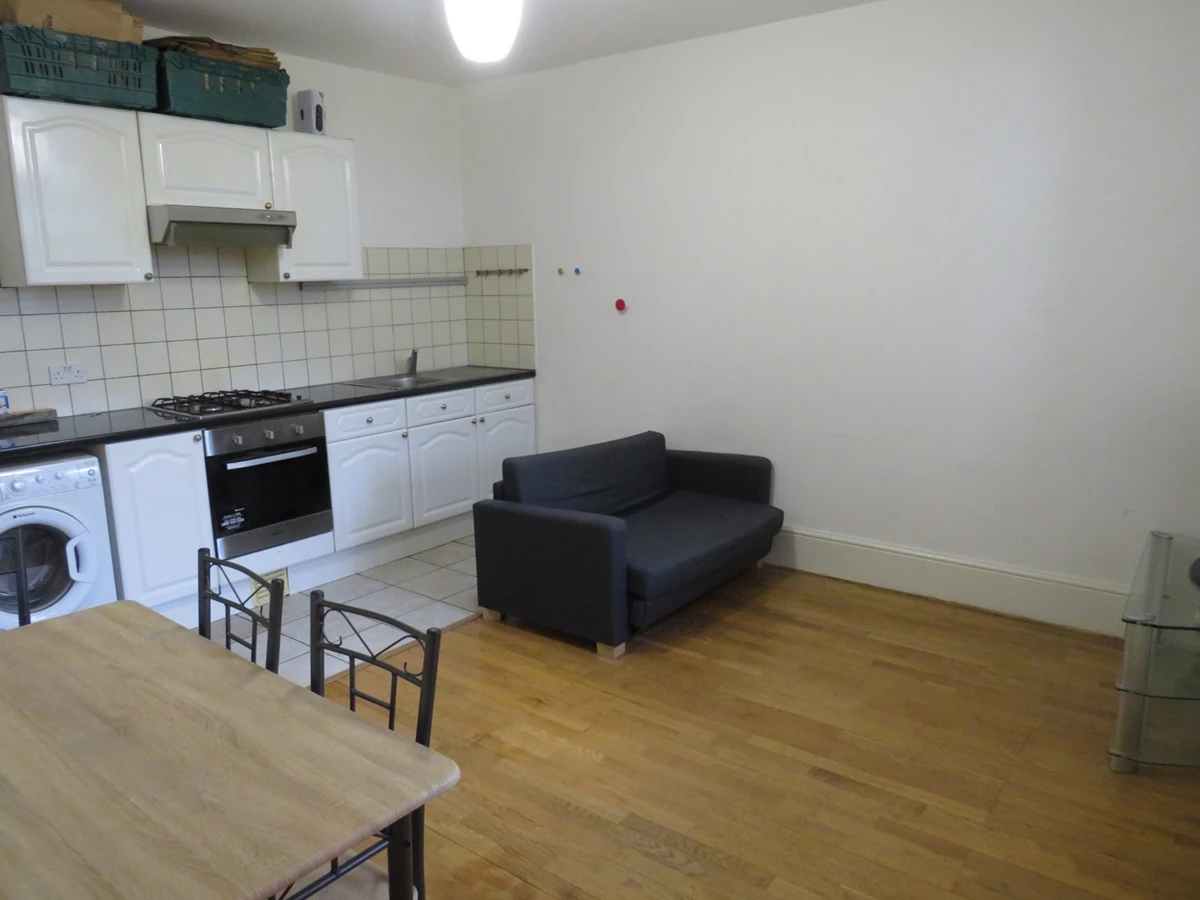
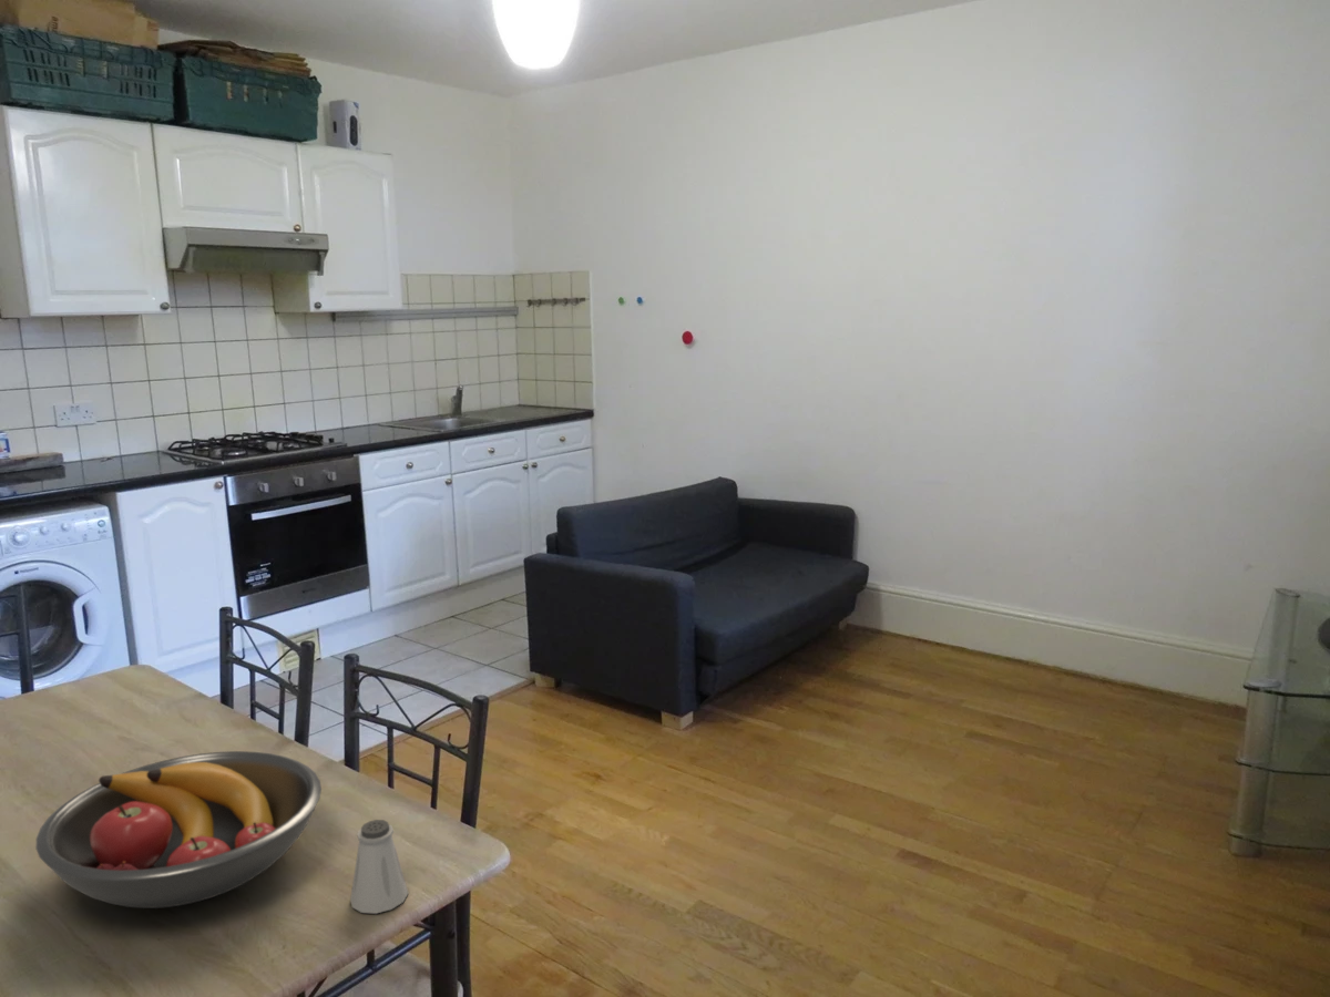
+ fruit bowl (188, 829)
+ saltshaker (377, 861)
